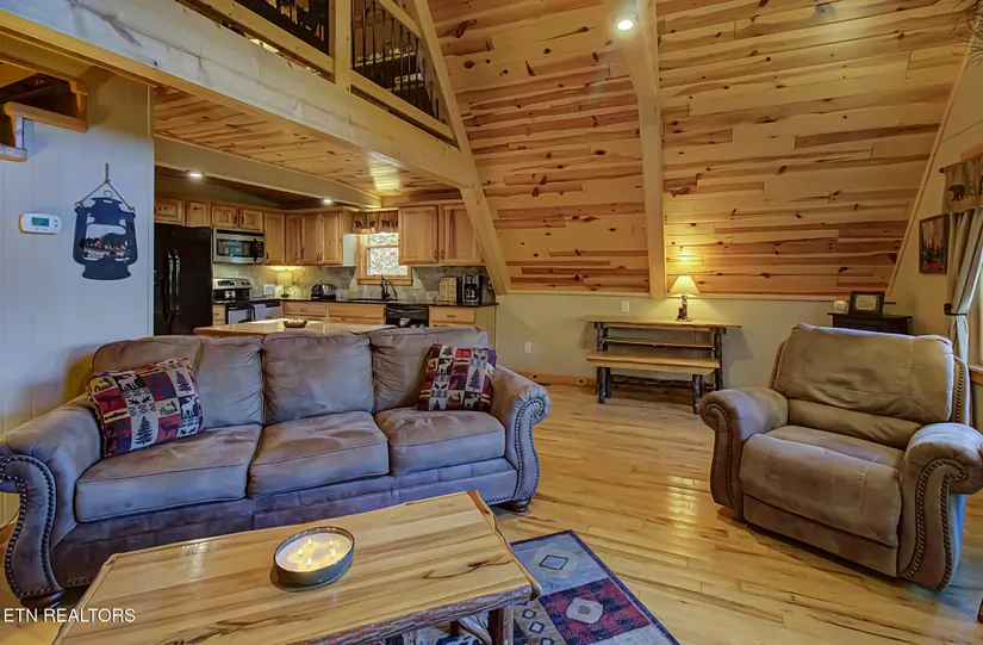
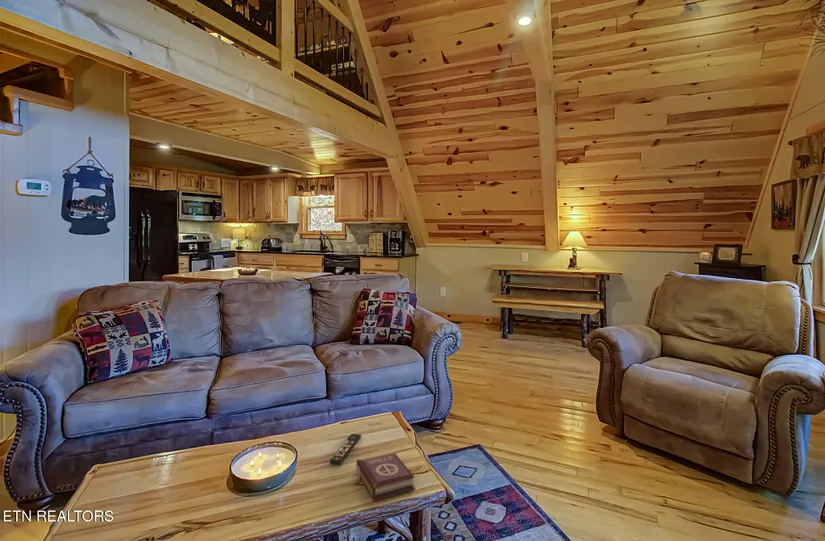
+ remote control (346, 448)
+ book (384, 473)
